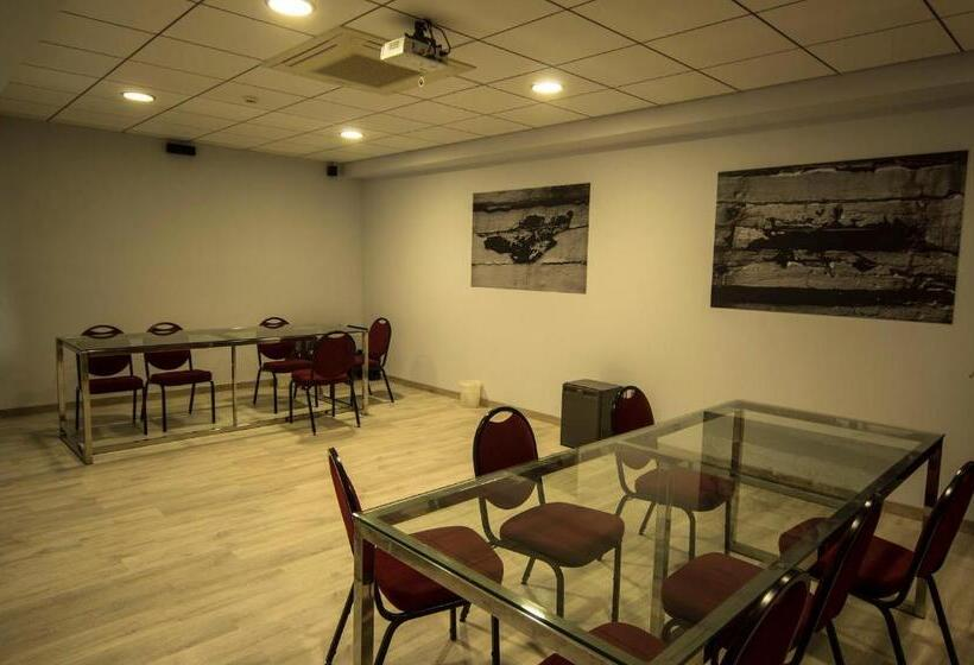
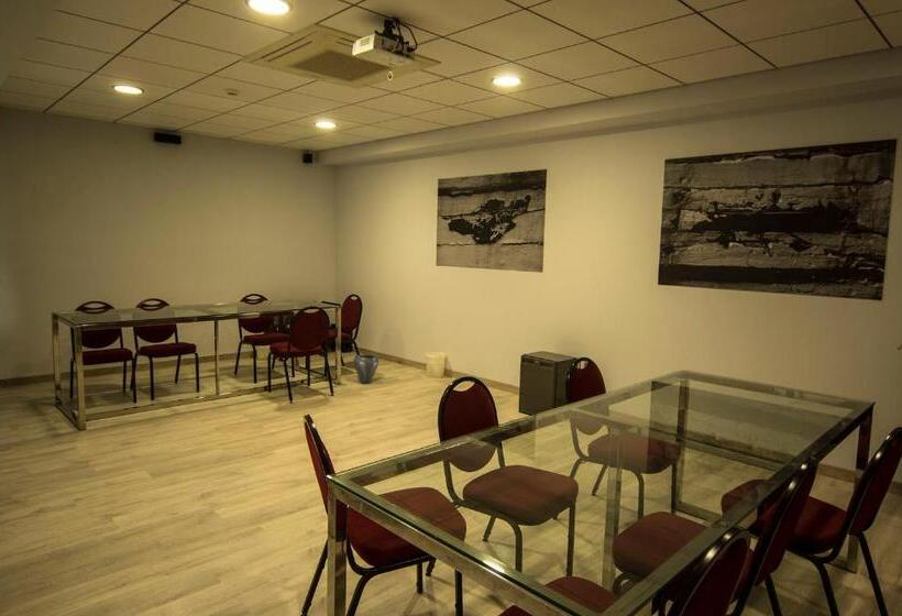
+ vase (365, 369)
